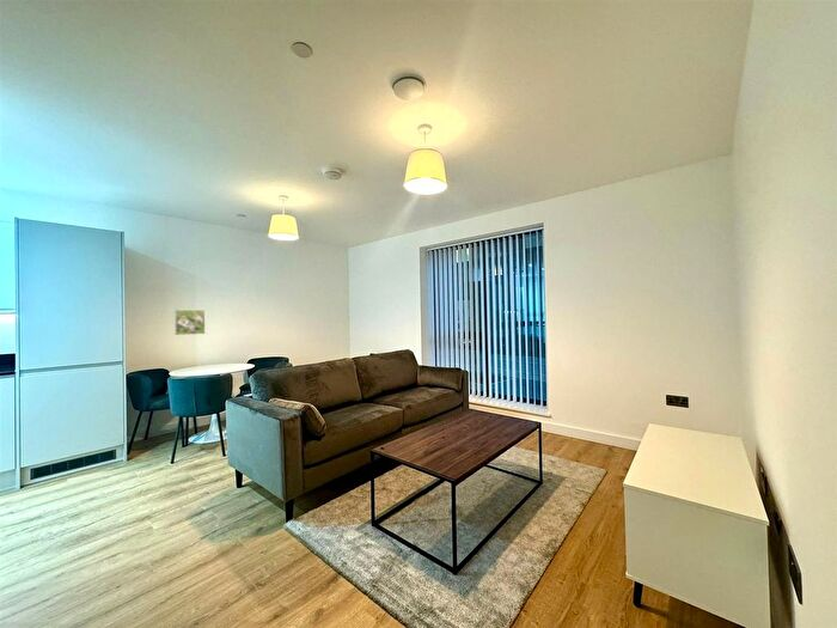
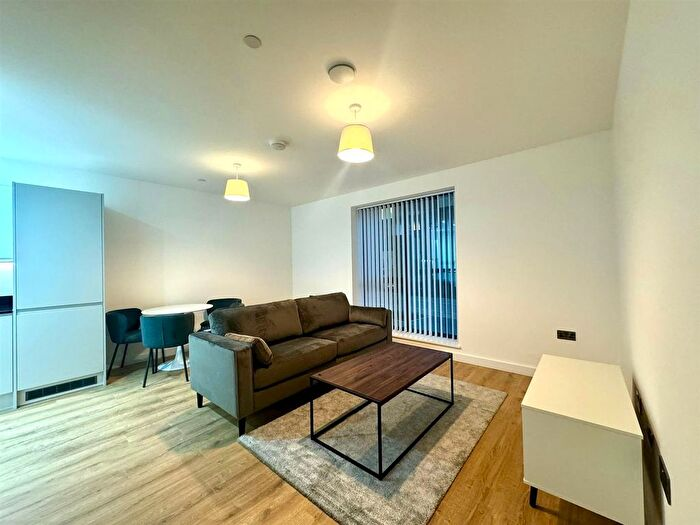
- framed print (190, 322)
